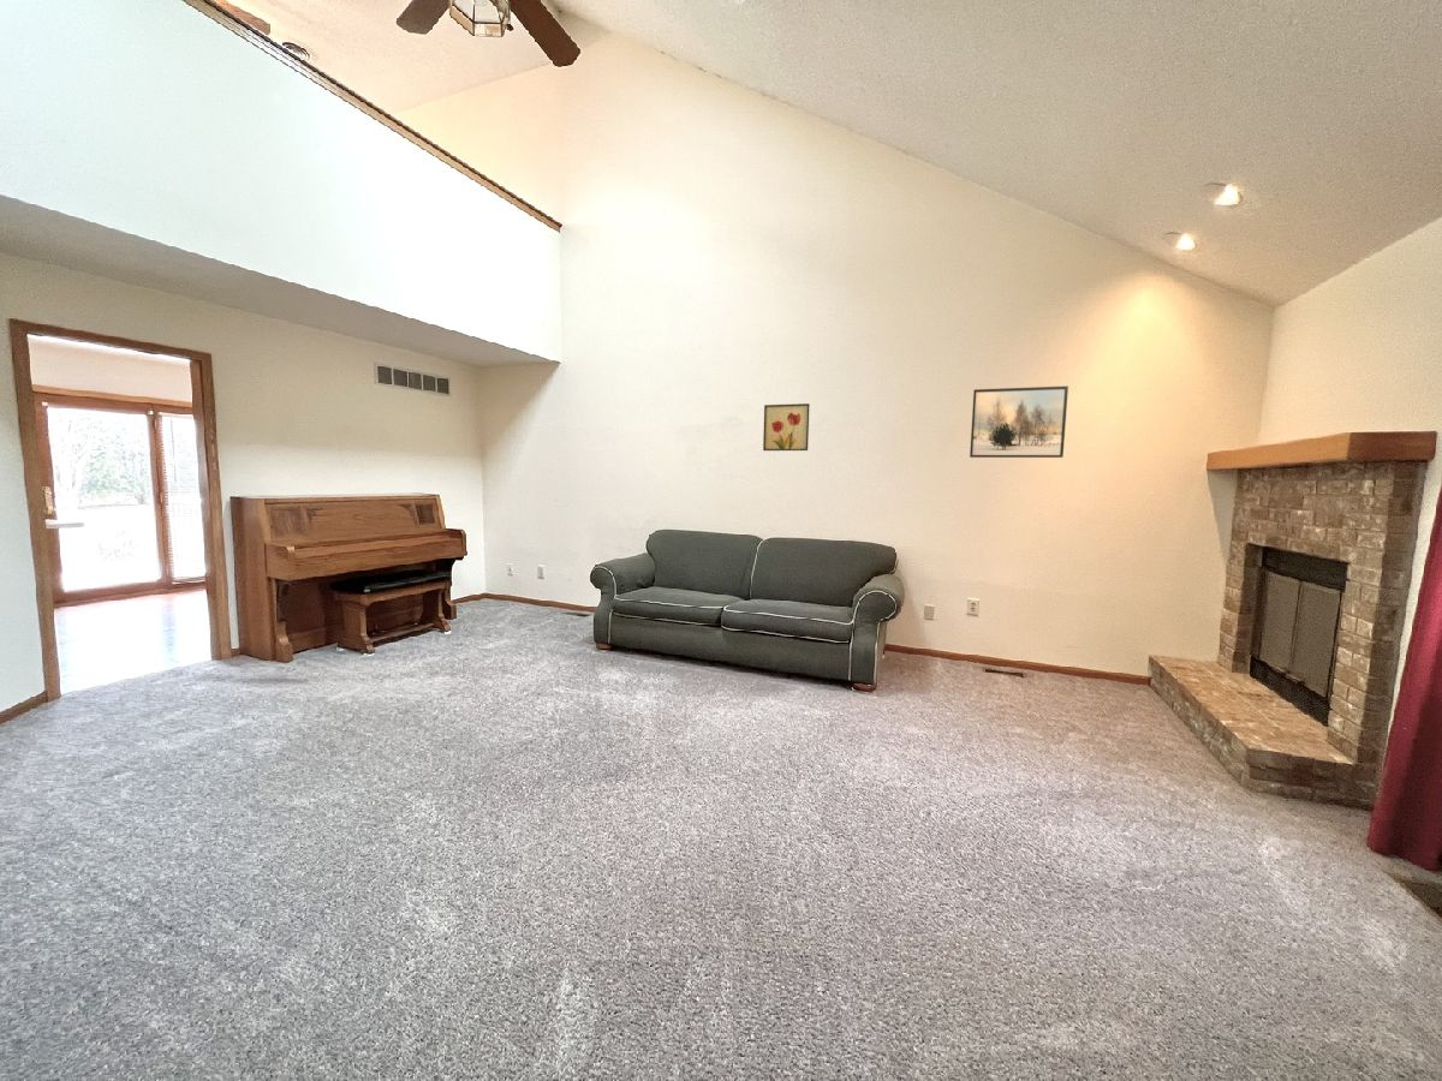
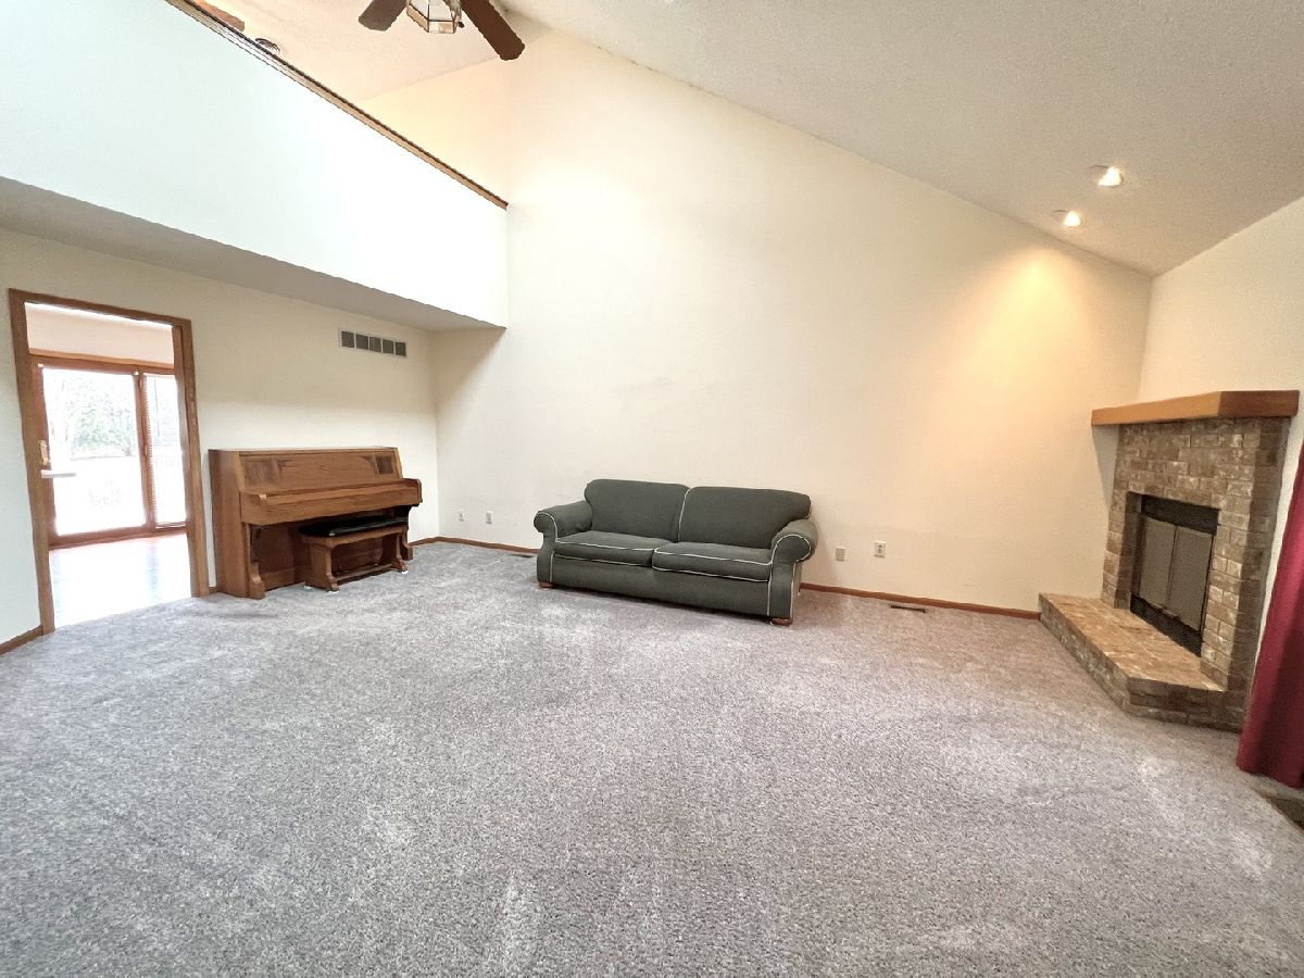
- wall art (786, 428)
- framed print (1017, 423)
